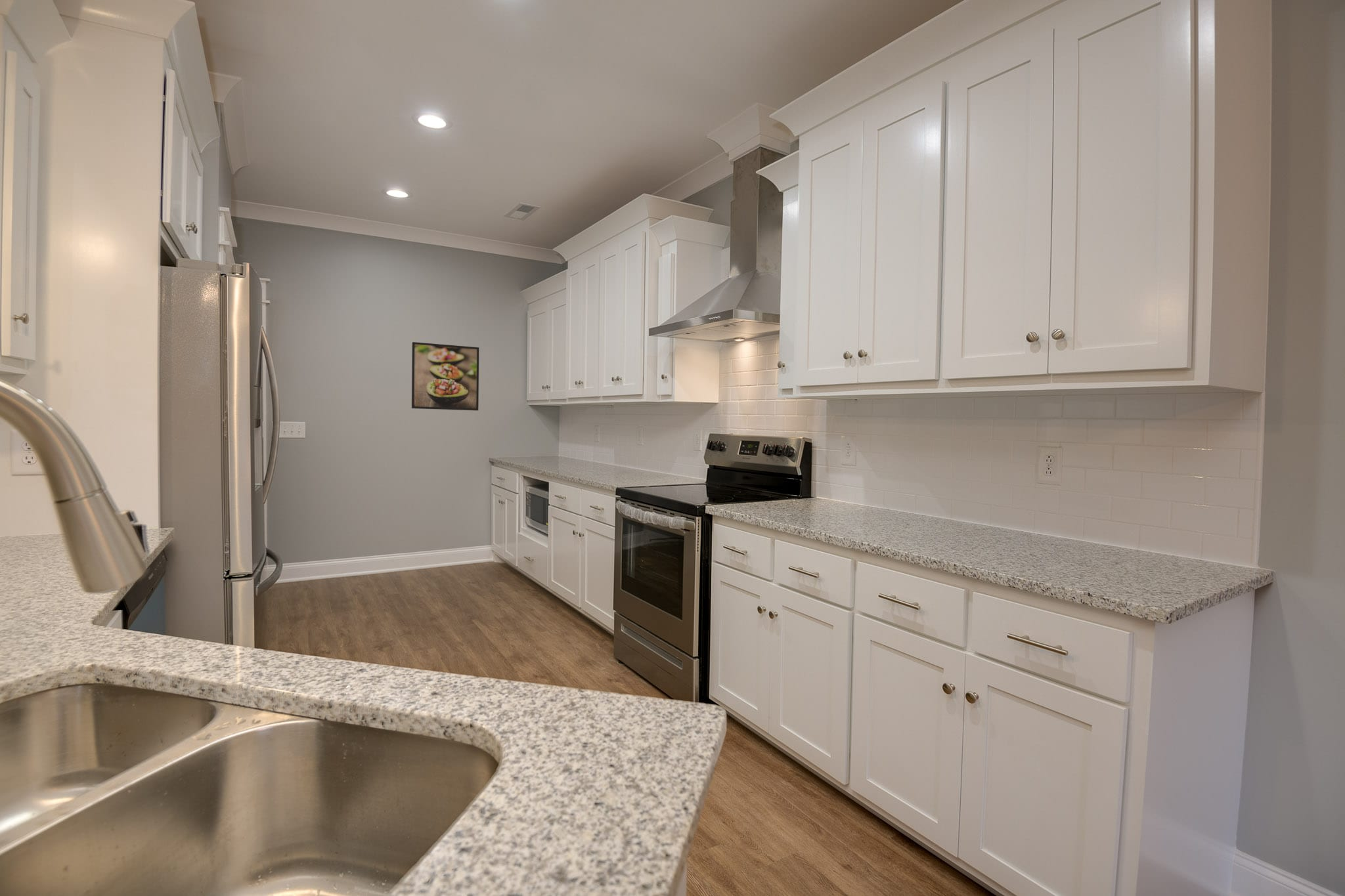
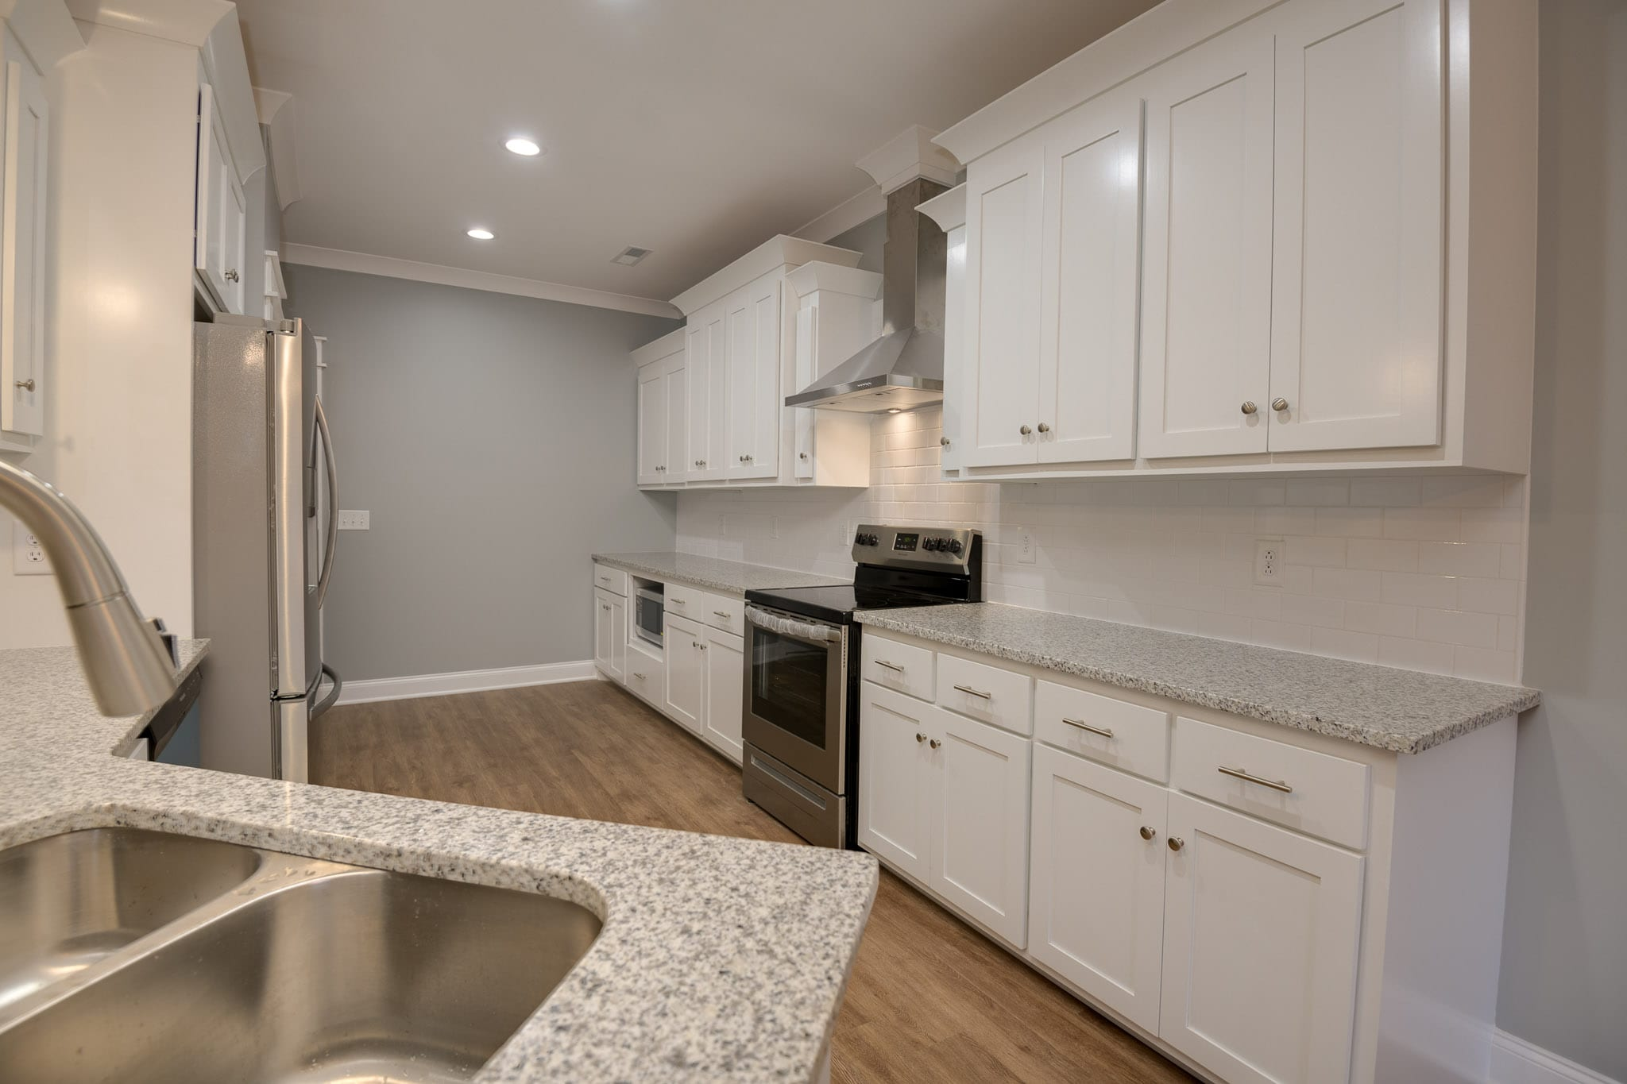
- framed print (446, 377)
